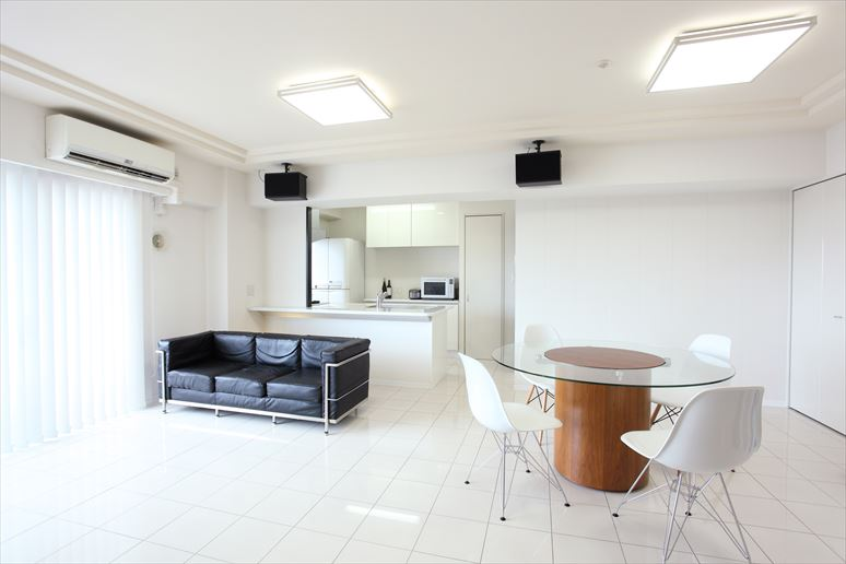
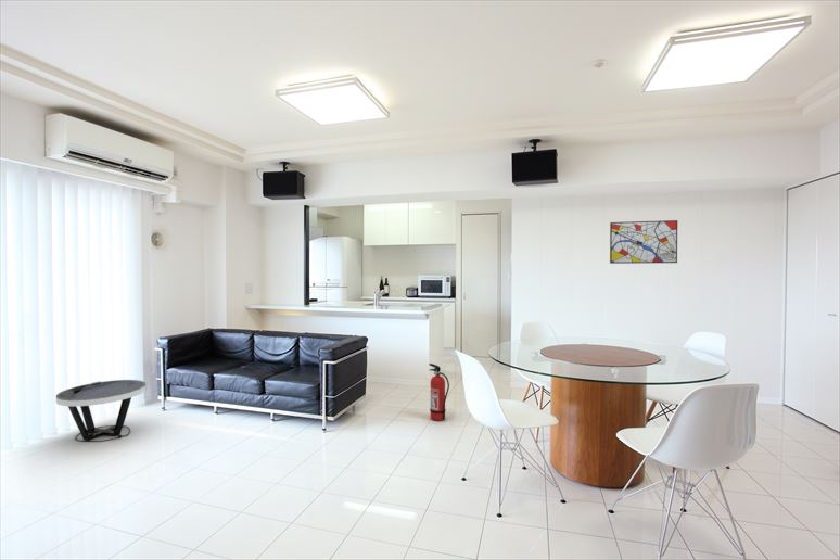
+ fire extinguisher (438, 392)
+ side table (103, 403)
+ wall art (642, 242)
